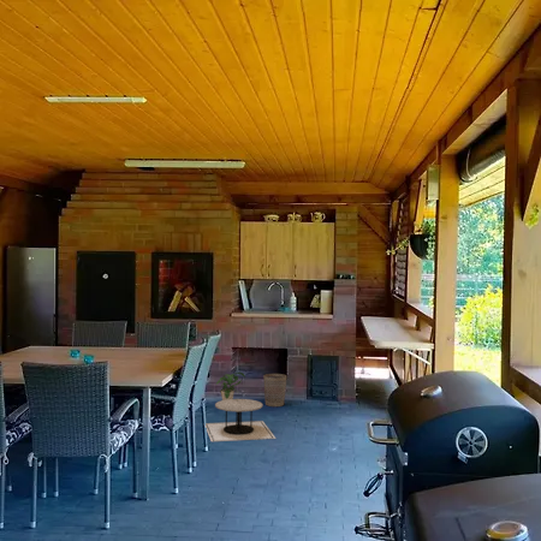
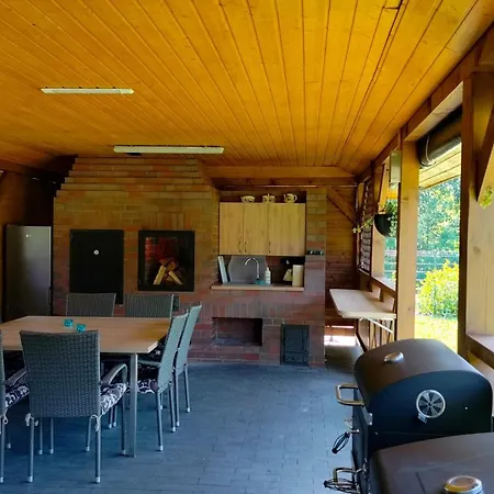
- side table (238, 417)
- wastebasket (274, 390)
- potted plant (230, 388)
